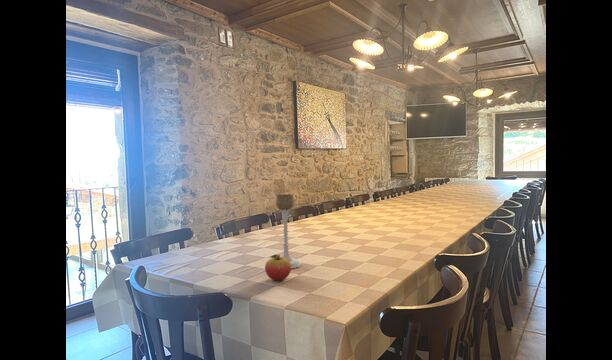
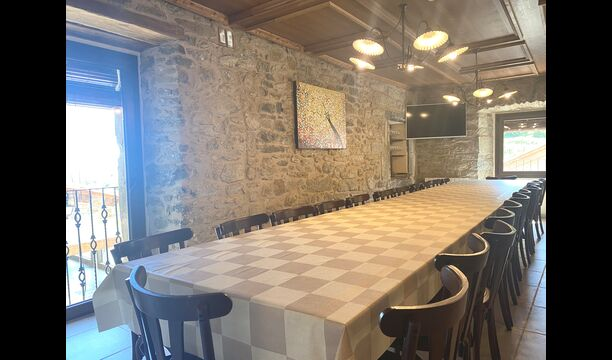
- fruit (278, 265)
- candle holder (285, 230)
